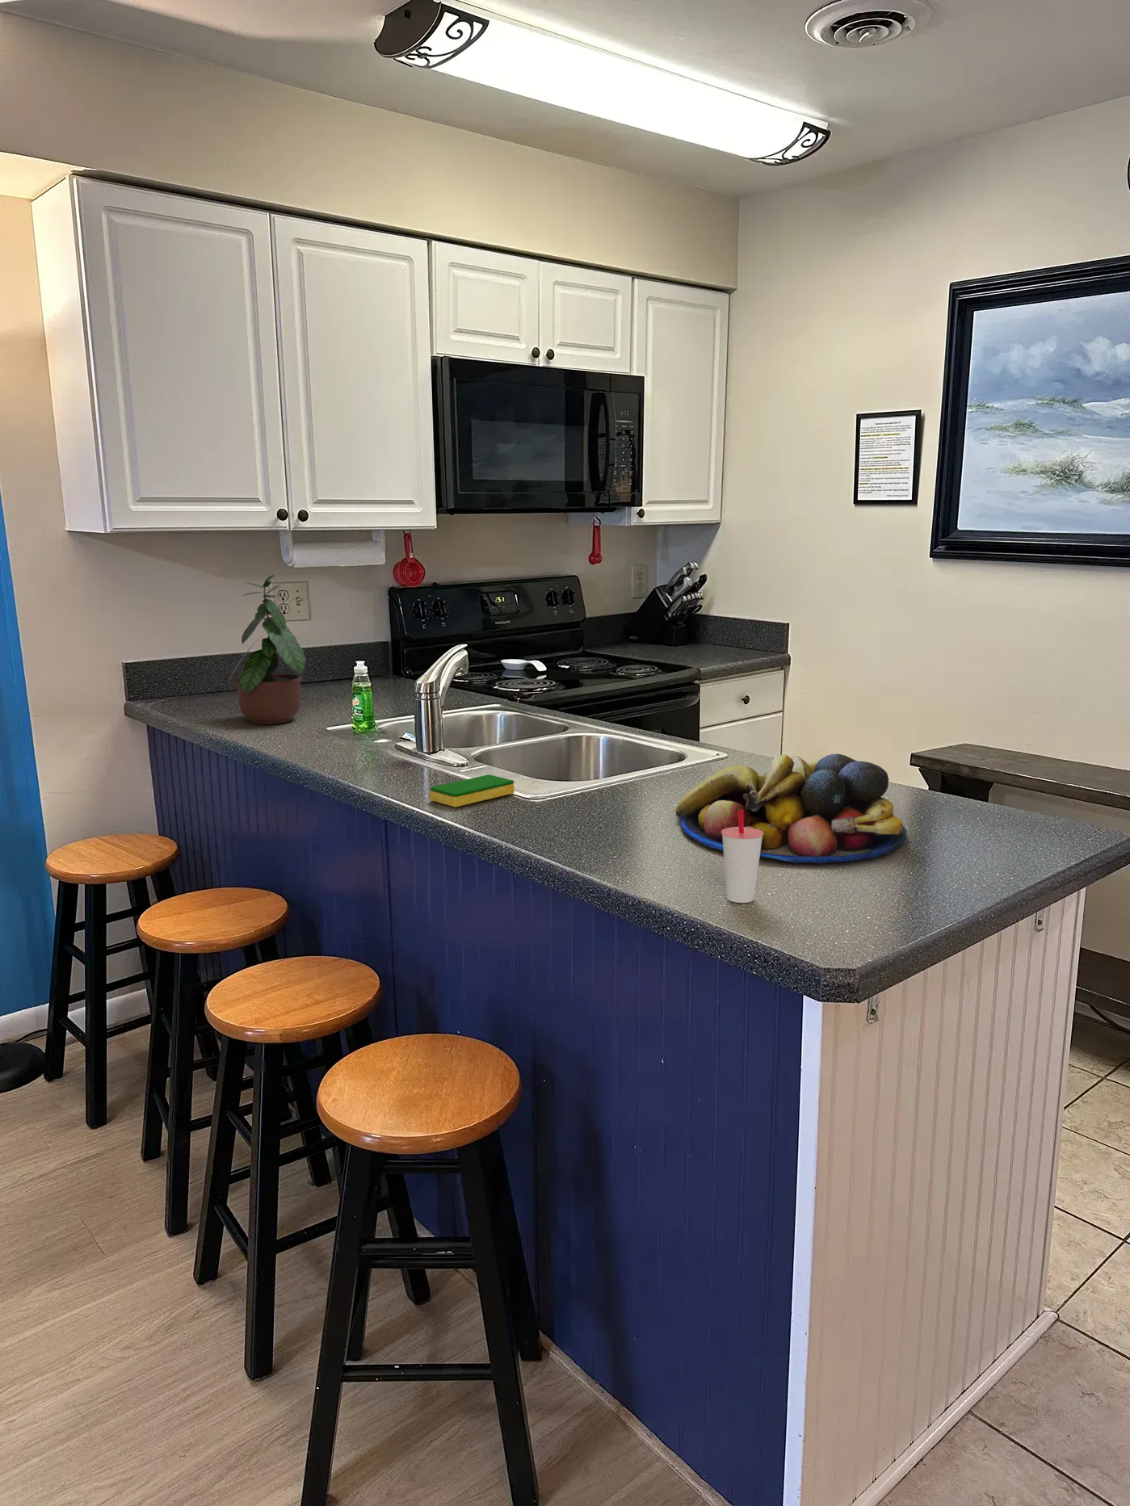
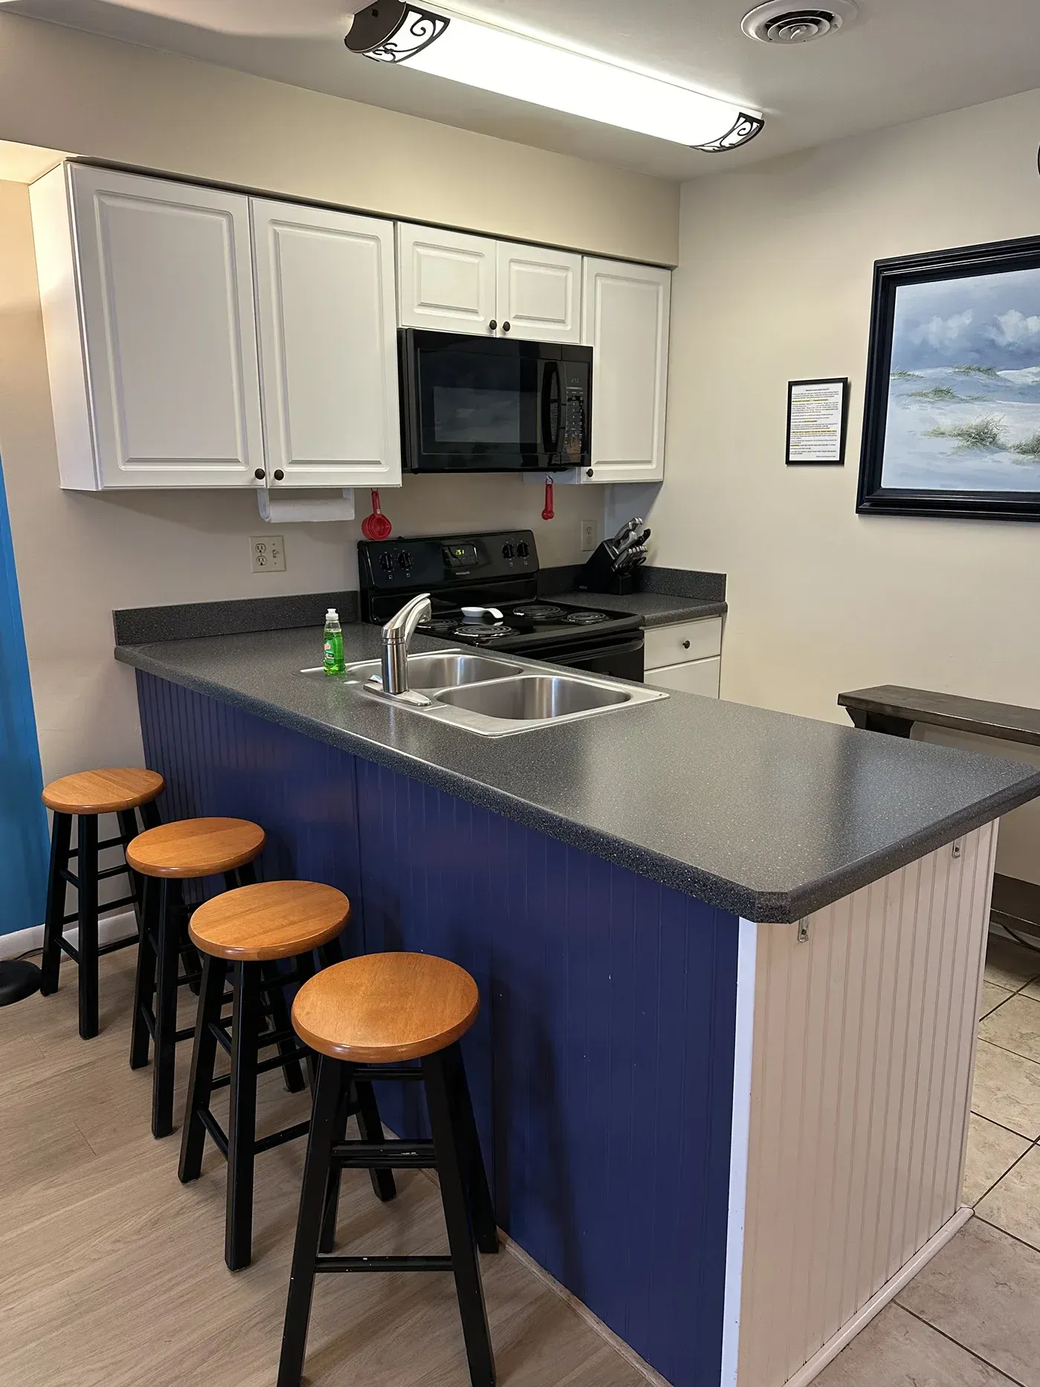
- dish sponge (472, 789)
- potted plant (268, 648)
- cup (742, 853)
- fruit bowl (791, 792)
